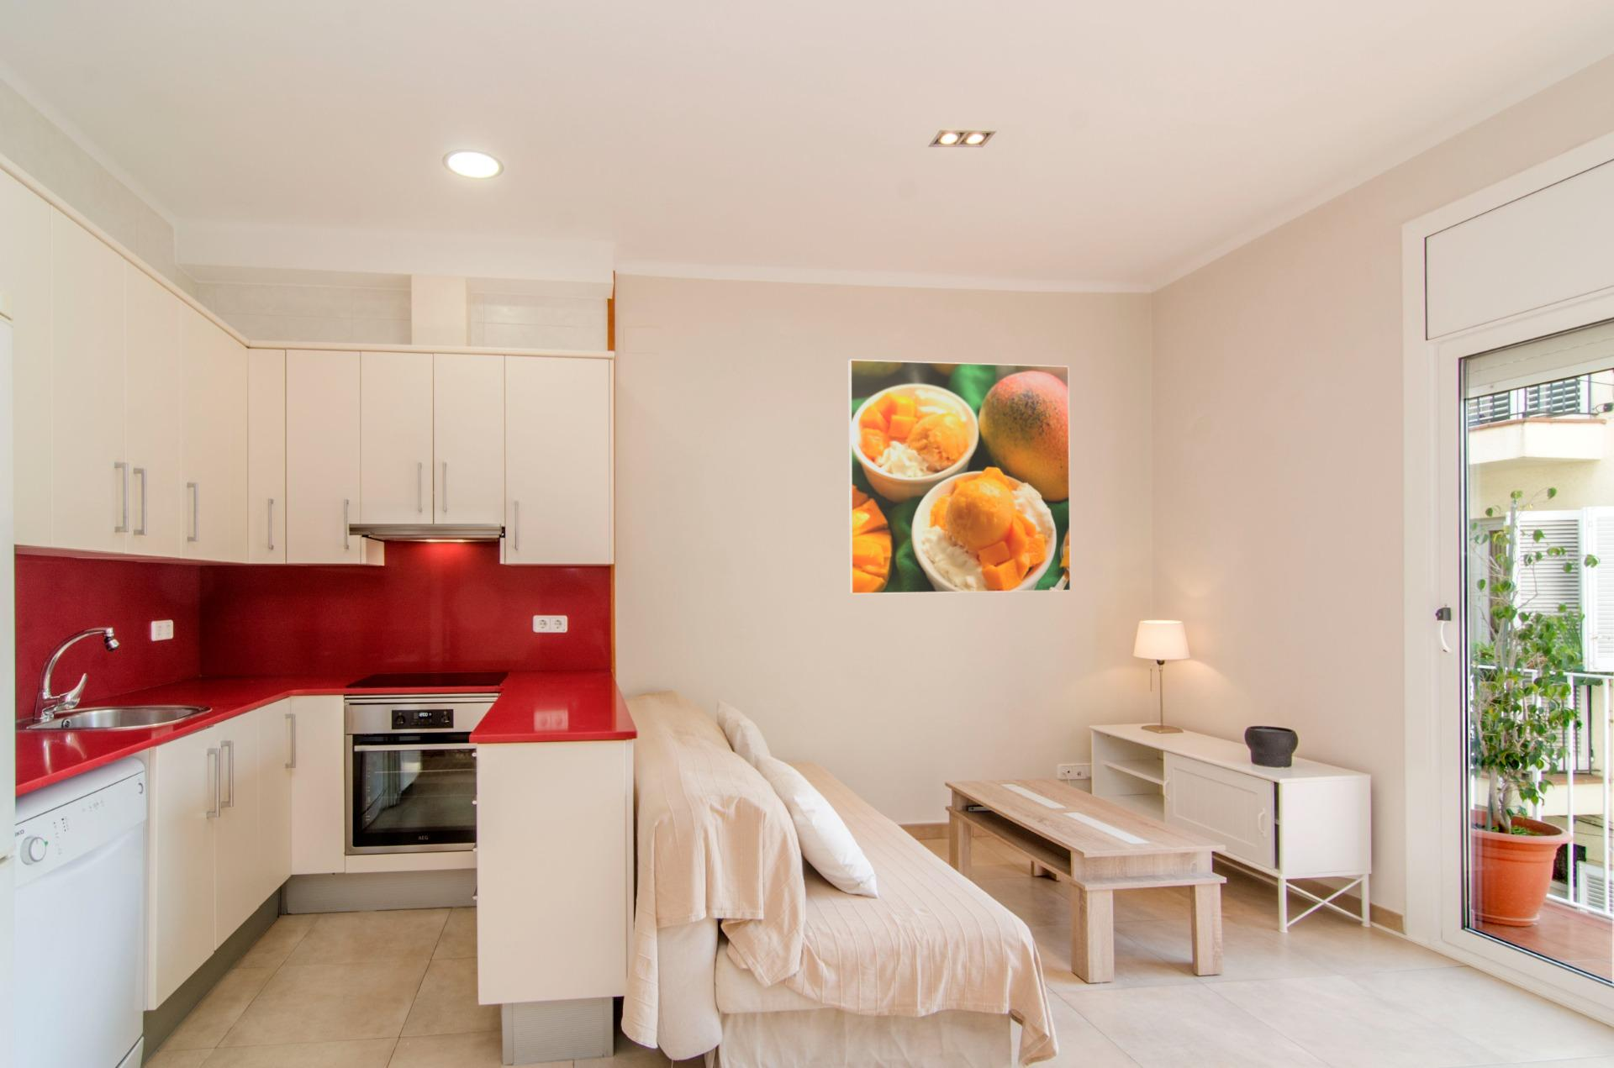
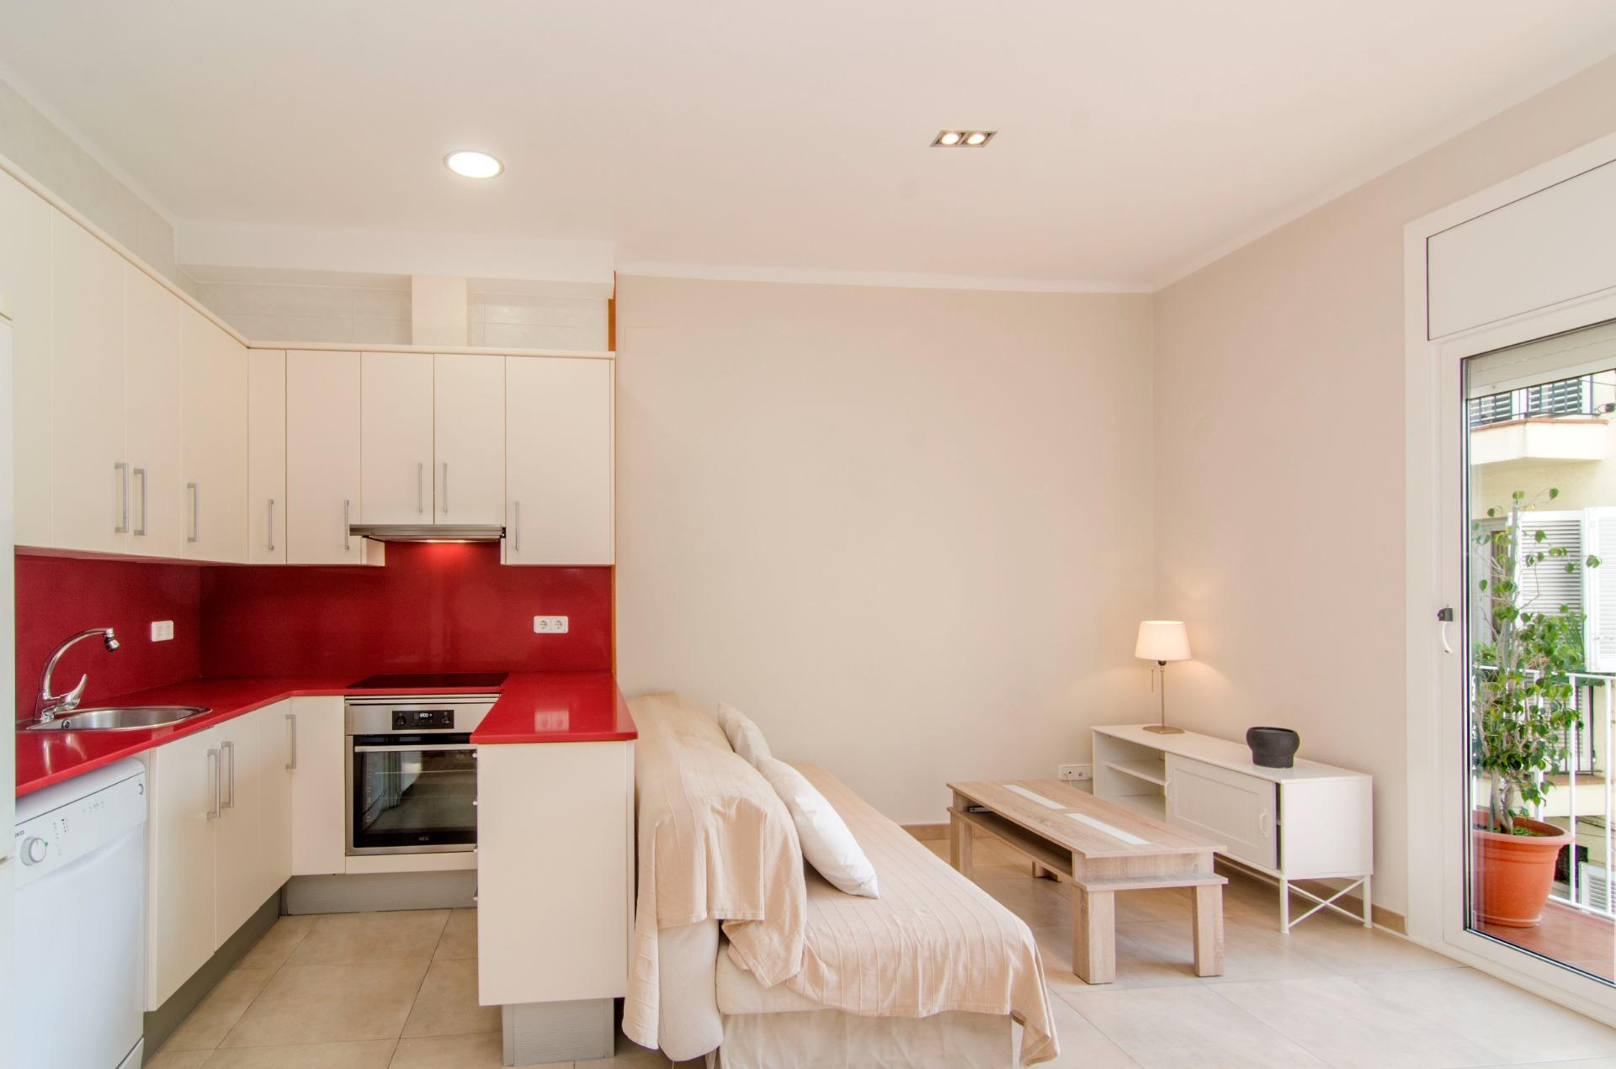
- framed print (962, 477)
